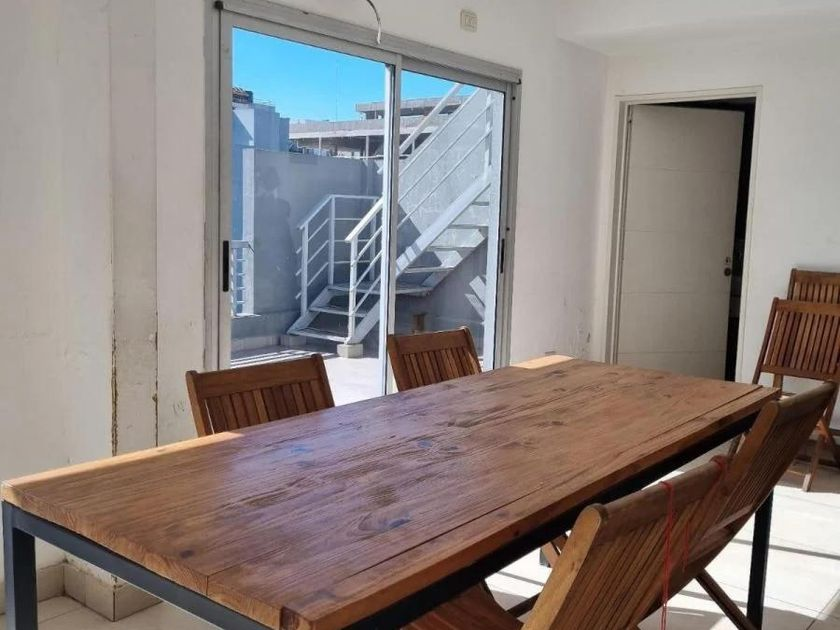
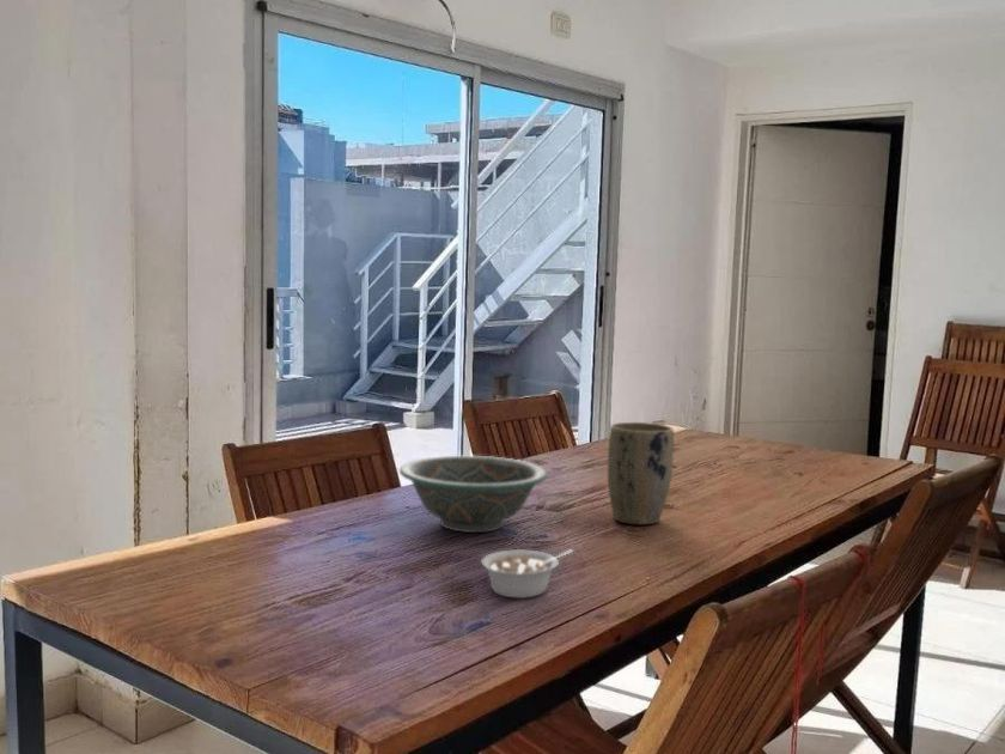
+ legume (522, 571)
+ plant pot (639, 473)
+ decorative bowl (473, 497)
